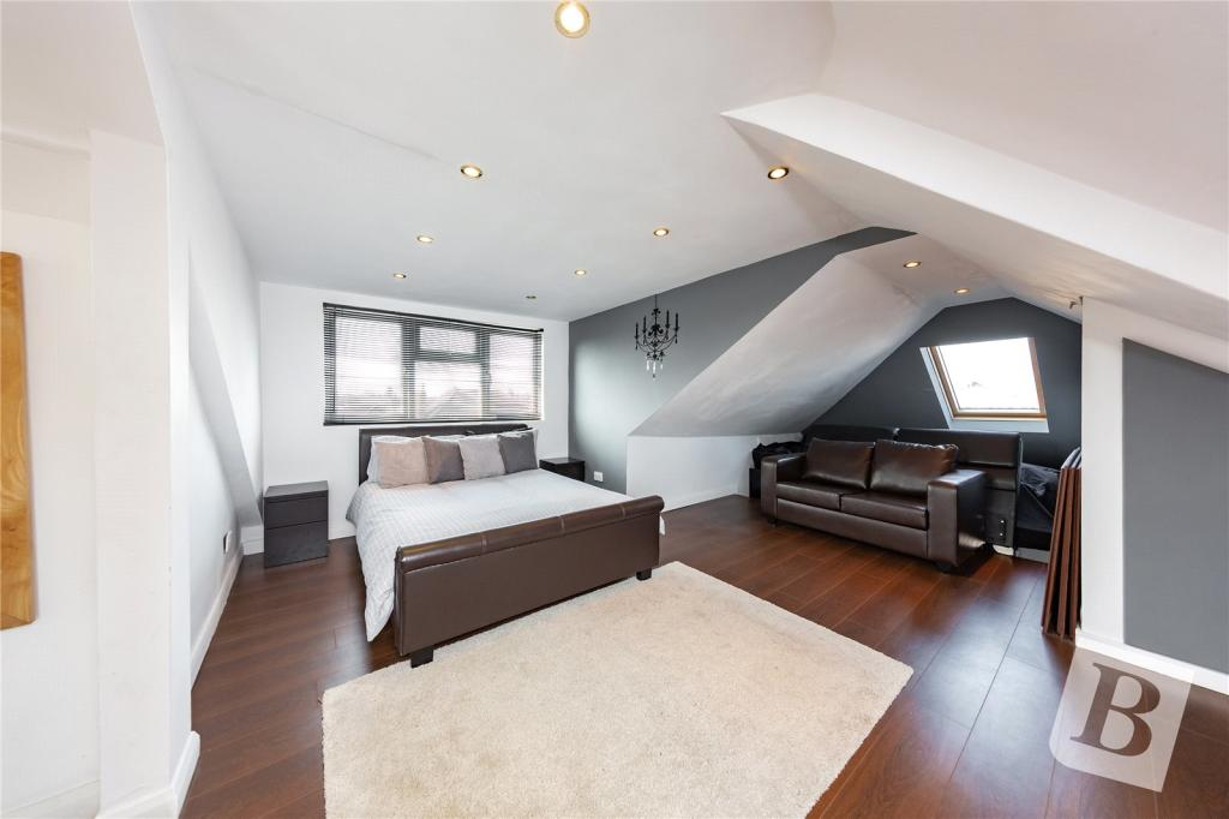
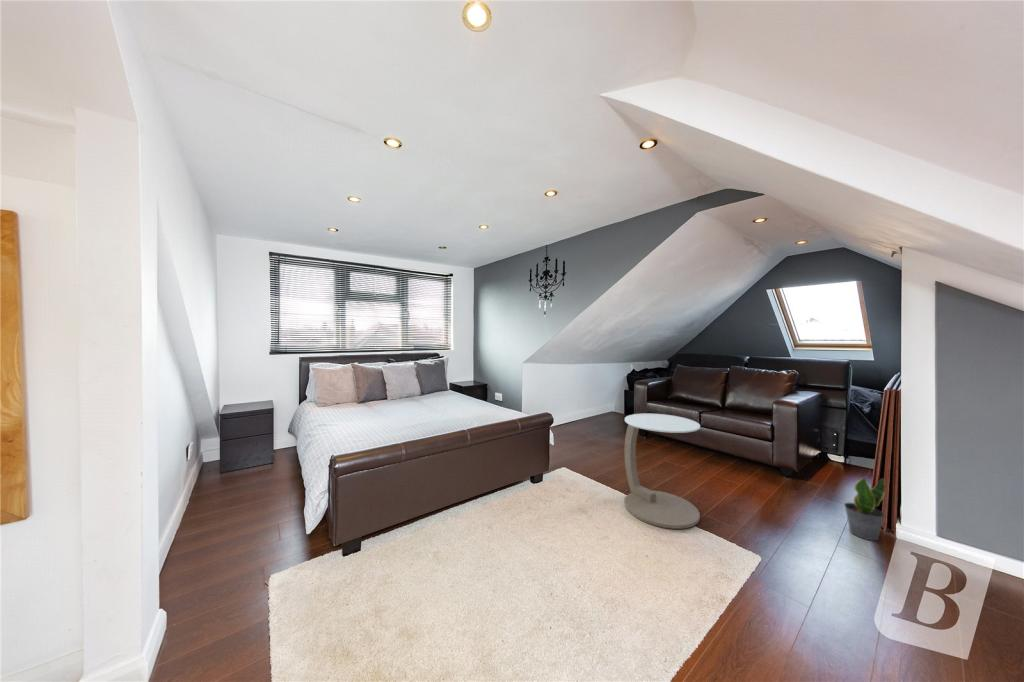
+ side table (636, 467)
+ potted plant (863, 503)
